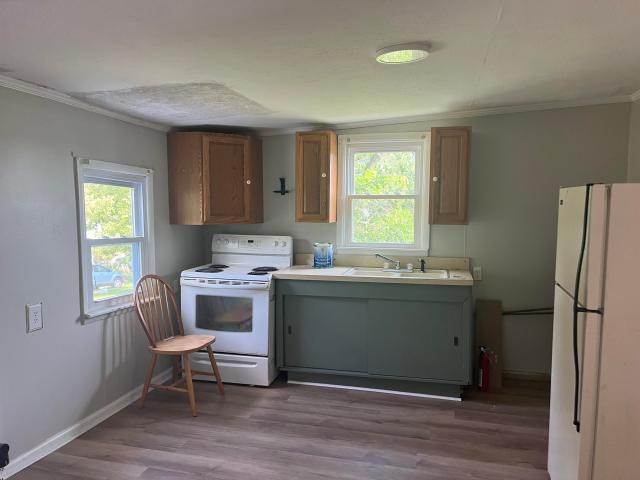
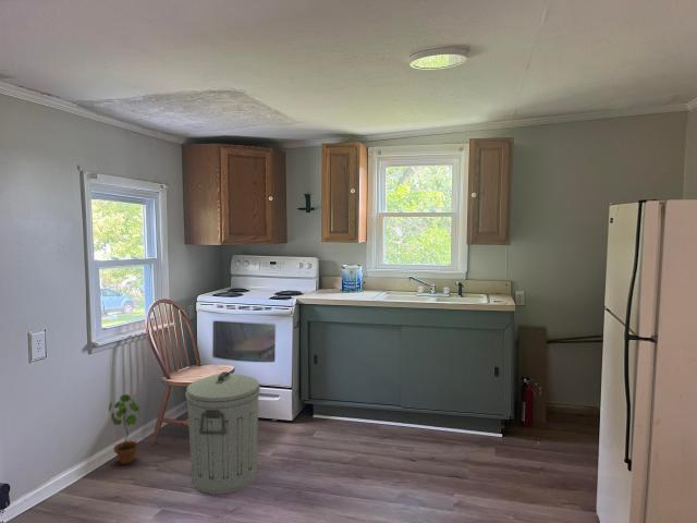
+ potted plant (126, 429)
+ trash can (223, 425)
